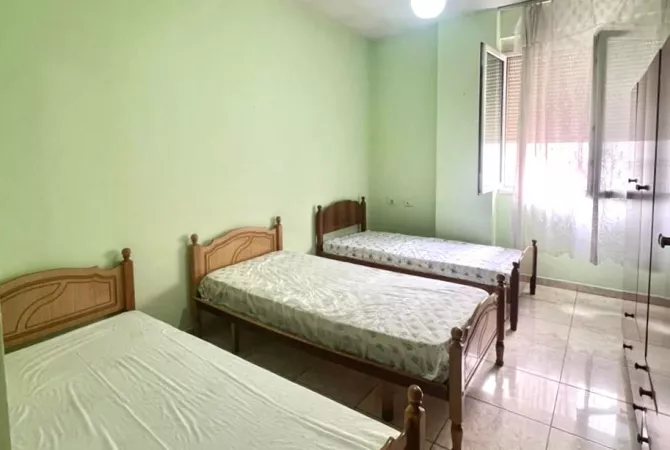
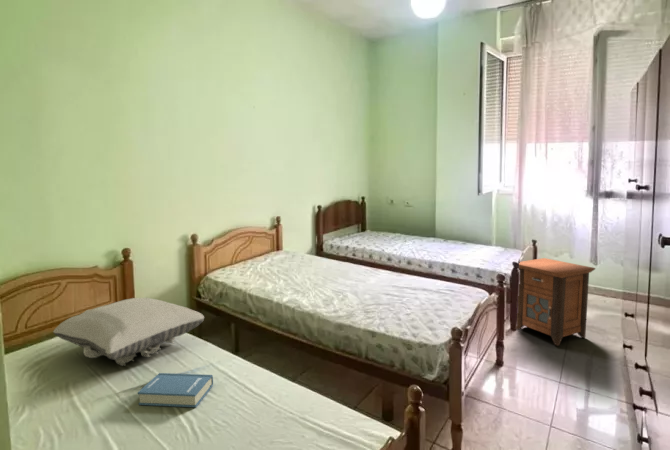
+ book (177, 388)
+ pillow (131, 326)
+ nightstand (551, 299)
